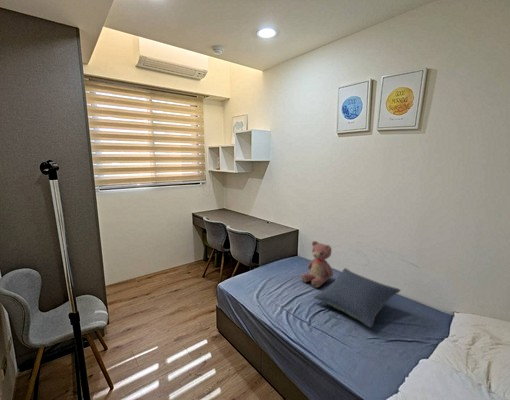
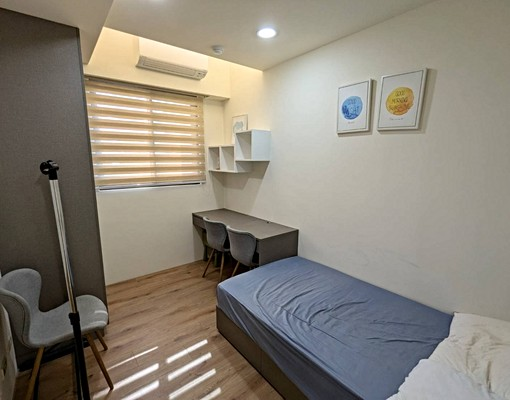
- teddy bear (317, 262)
- pillow (355, 293)
